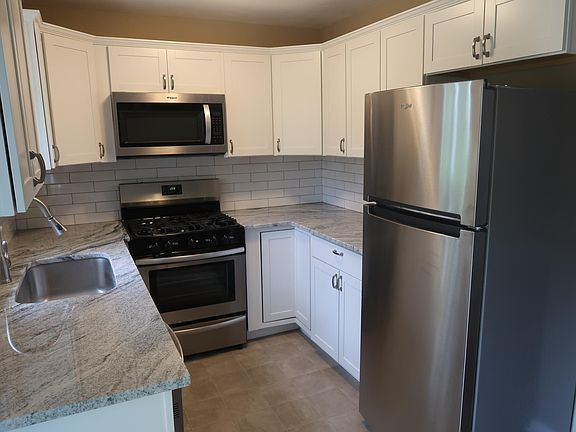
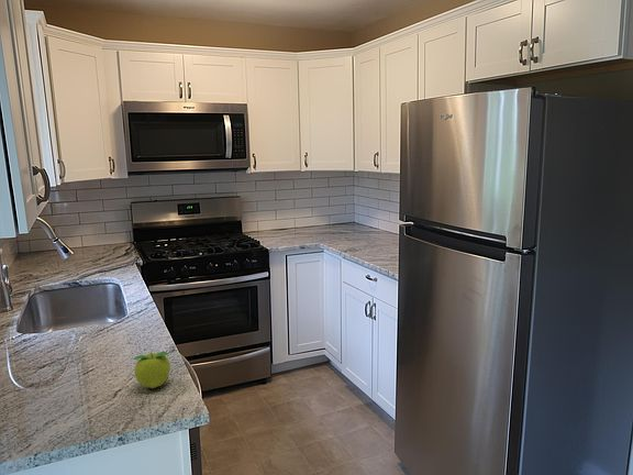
+ fruit (153, 368)
